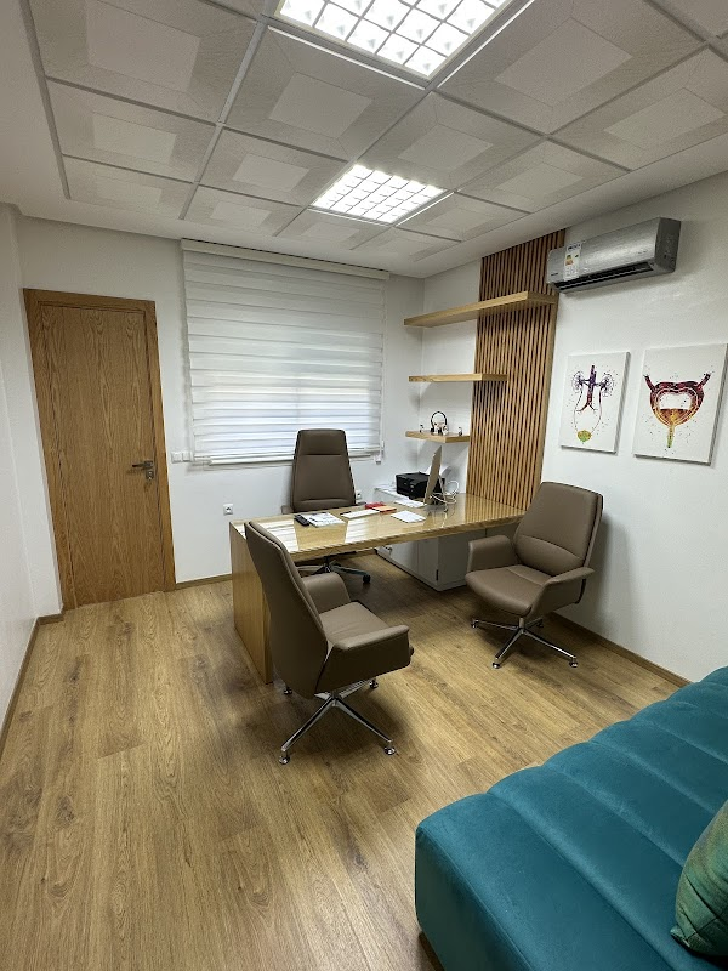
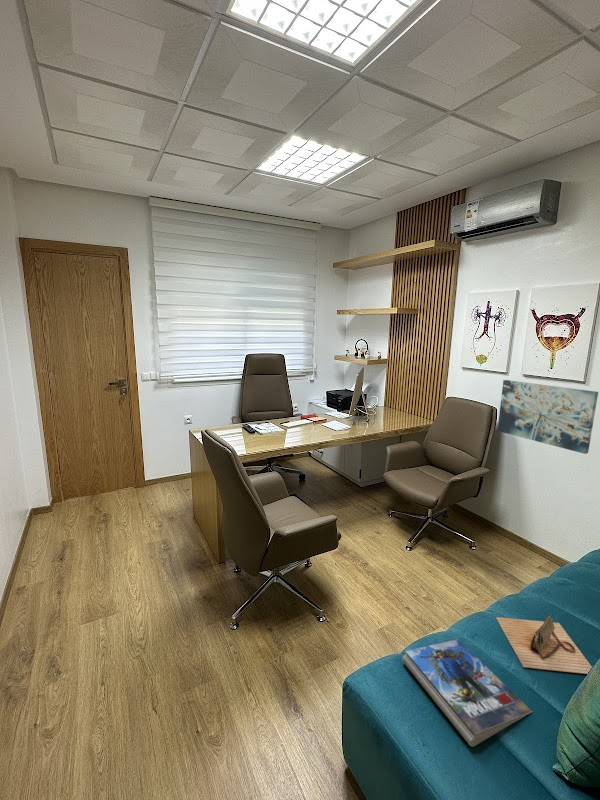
+ handbag (544, 632)
+ wall art (542, 413)
+ magazine (463, 681)
